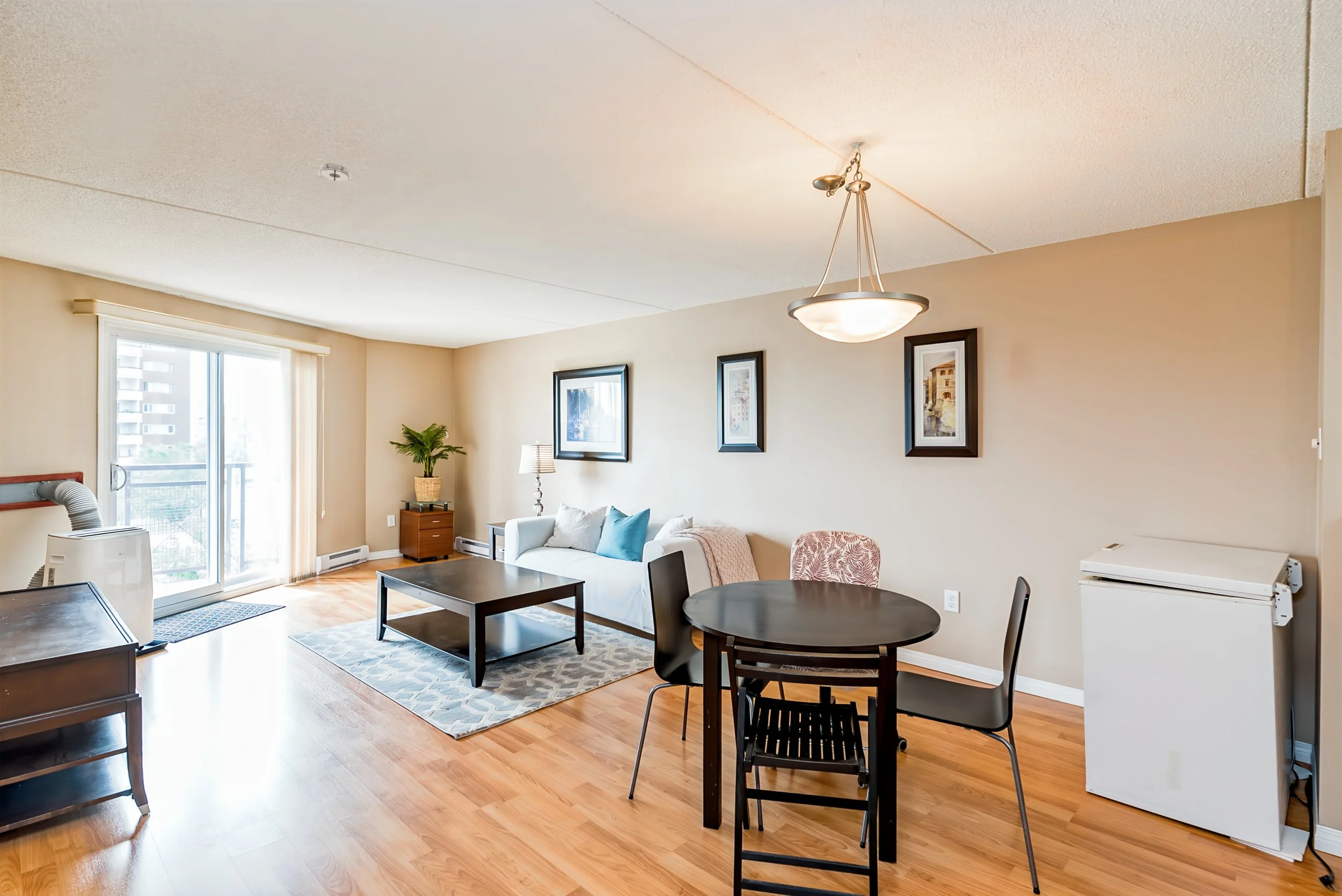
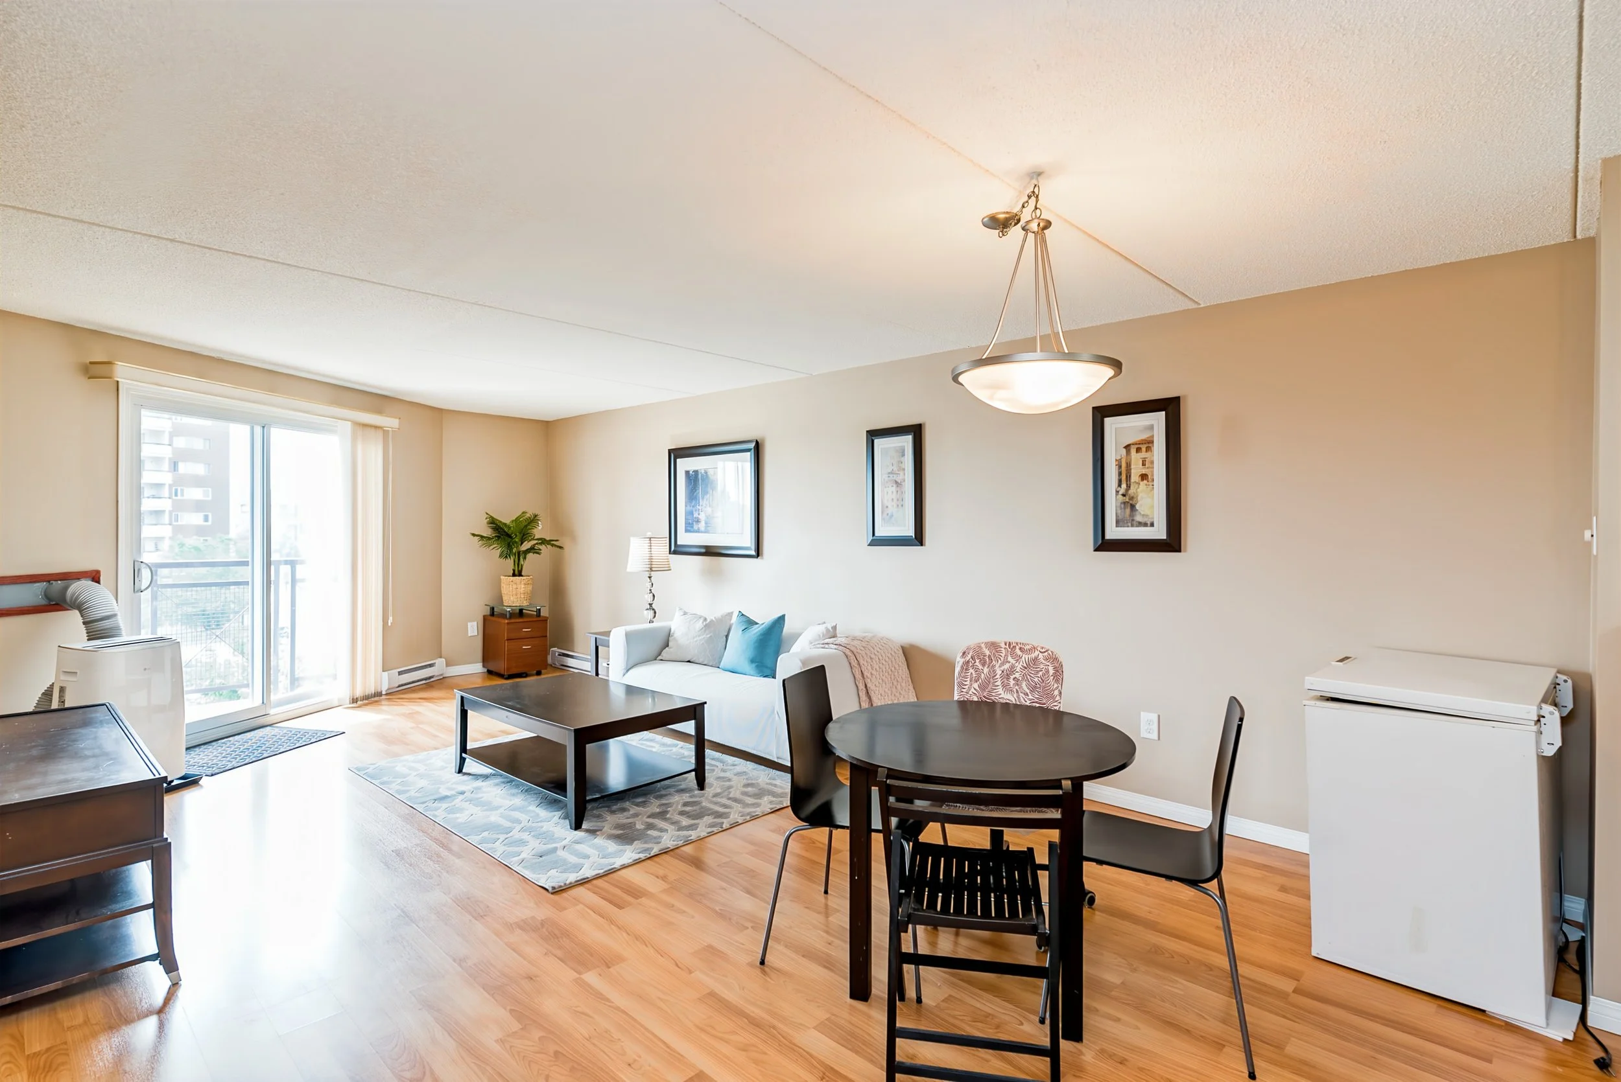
- smoke detector (333, 172)
